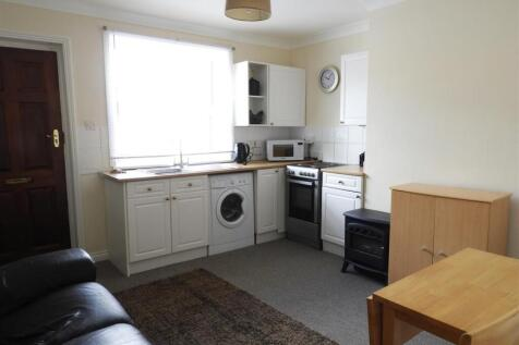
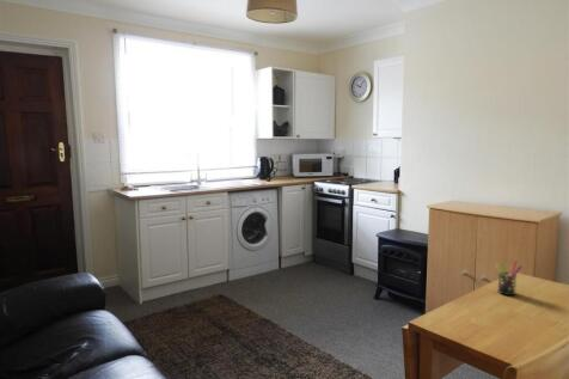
+ pen holder (507, 276)
